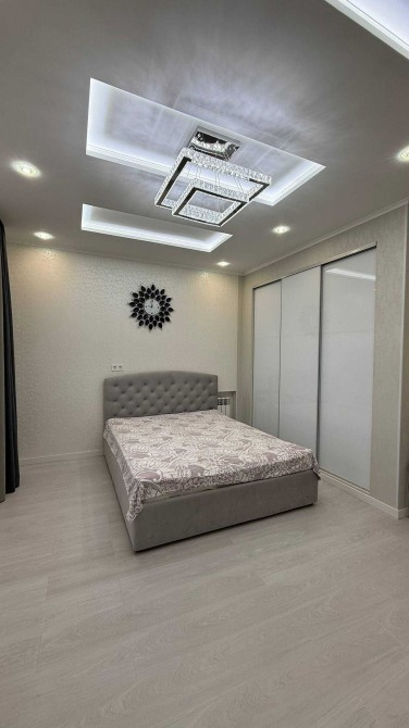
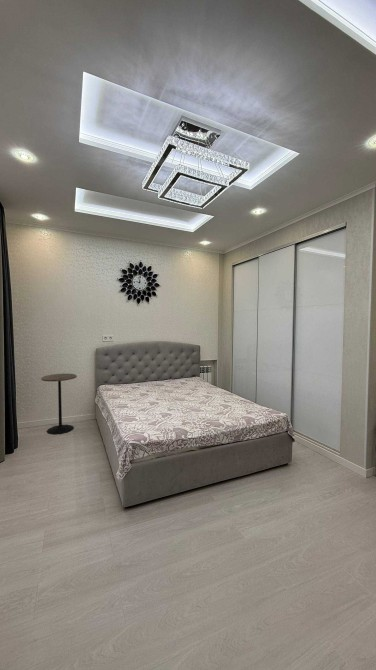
+ pedestal table (59, 403)
